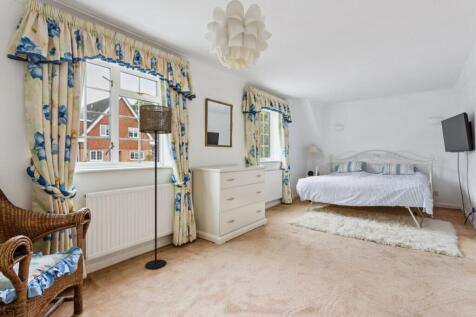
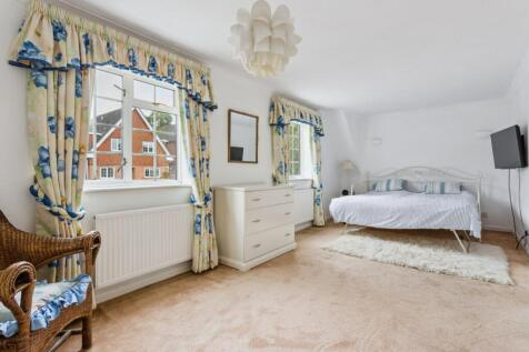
- floor lamp (155, 186)
